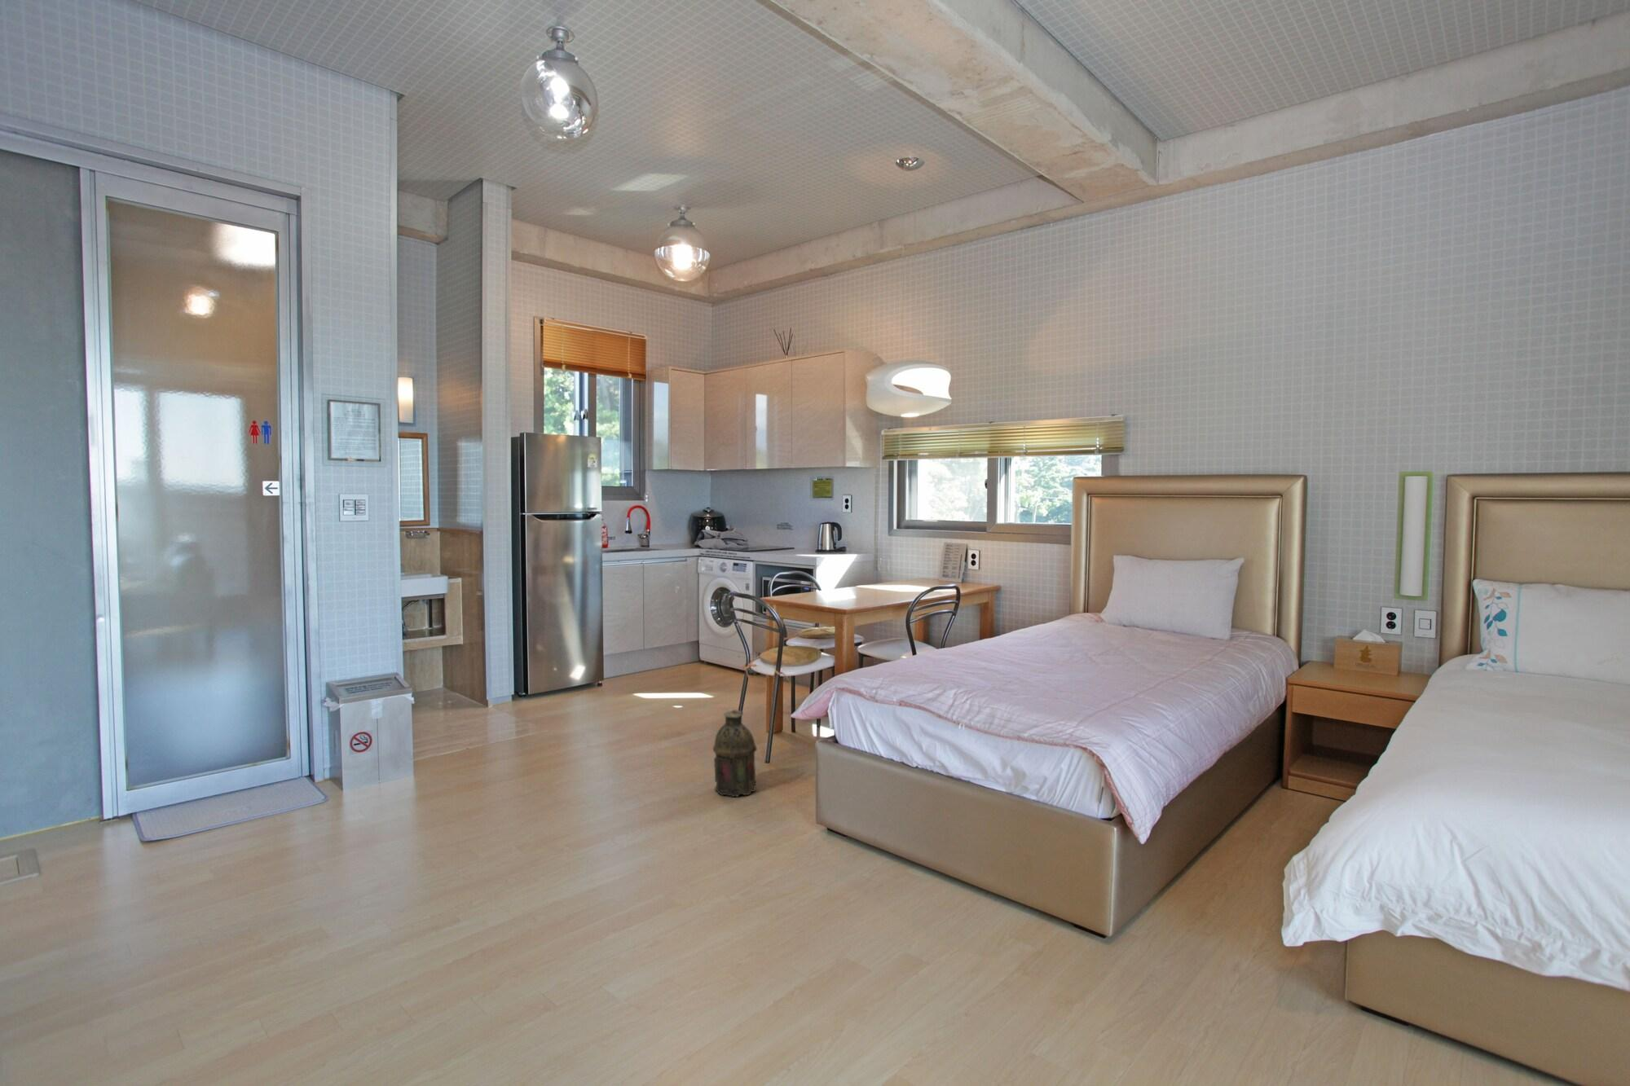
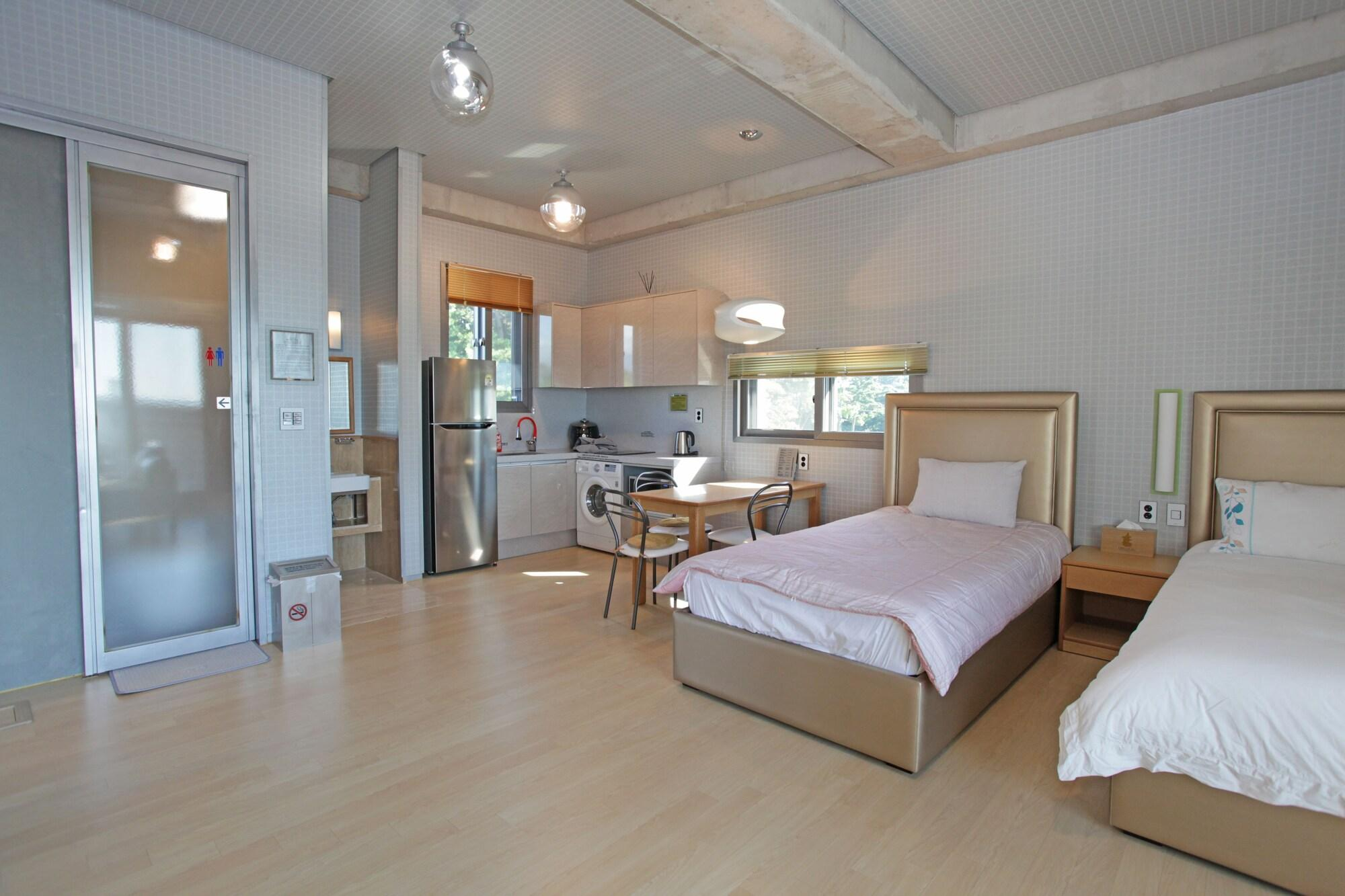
- lantern (734, 750)
